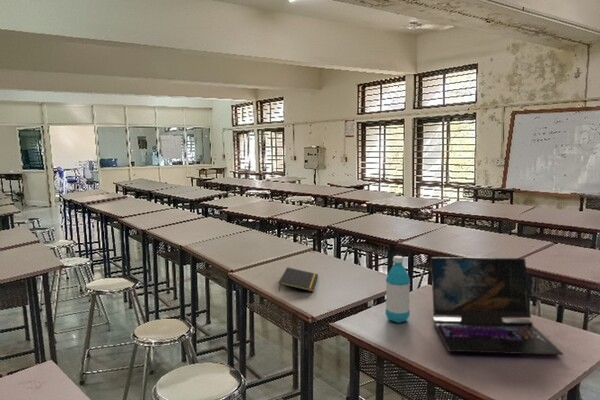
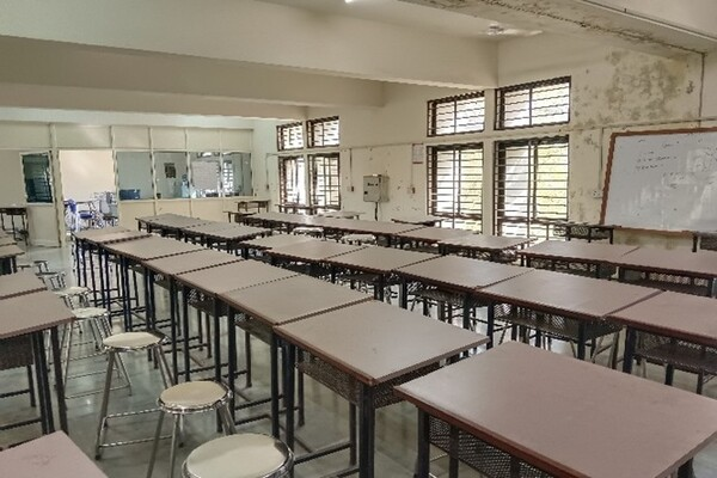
- water bottle (397, 288)
- laptop (489, 302)
- notepad (299, 278)
